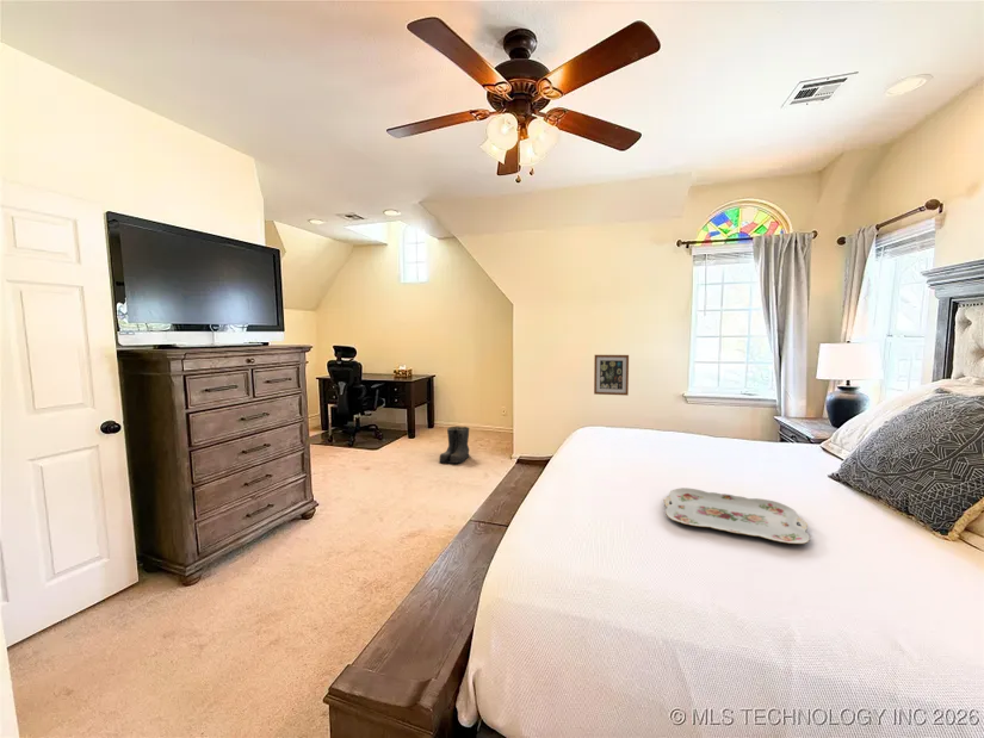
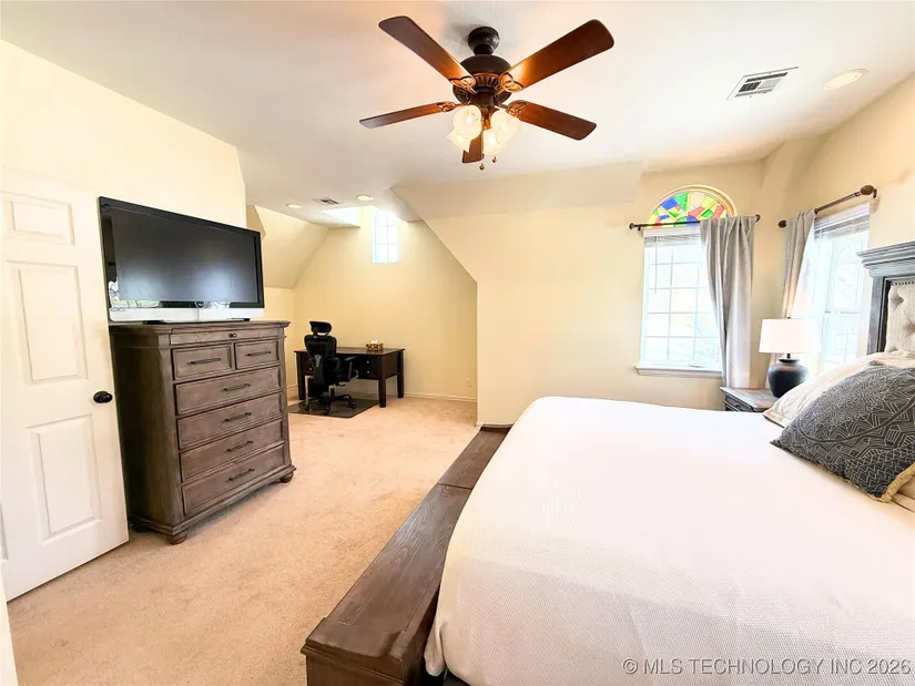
- boots (454, 444)
- wall art (611, 374)
- serving tray (730, 513)
